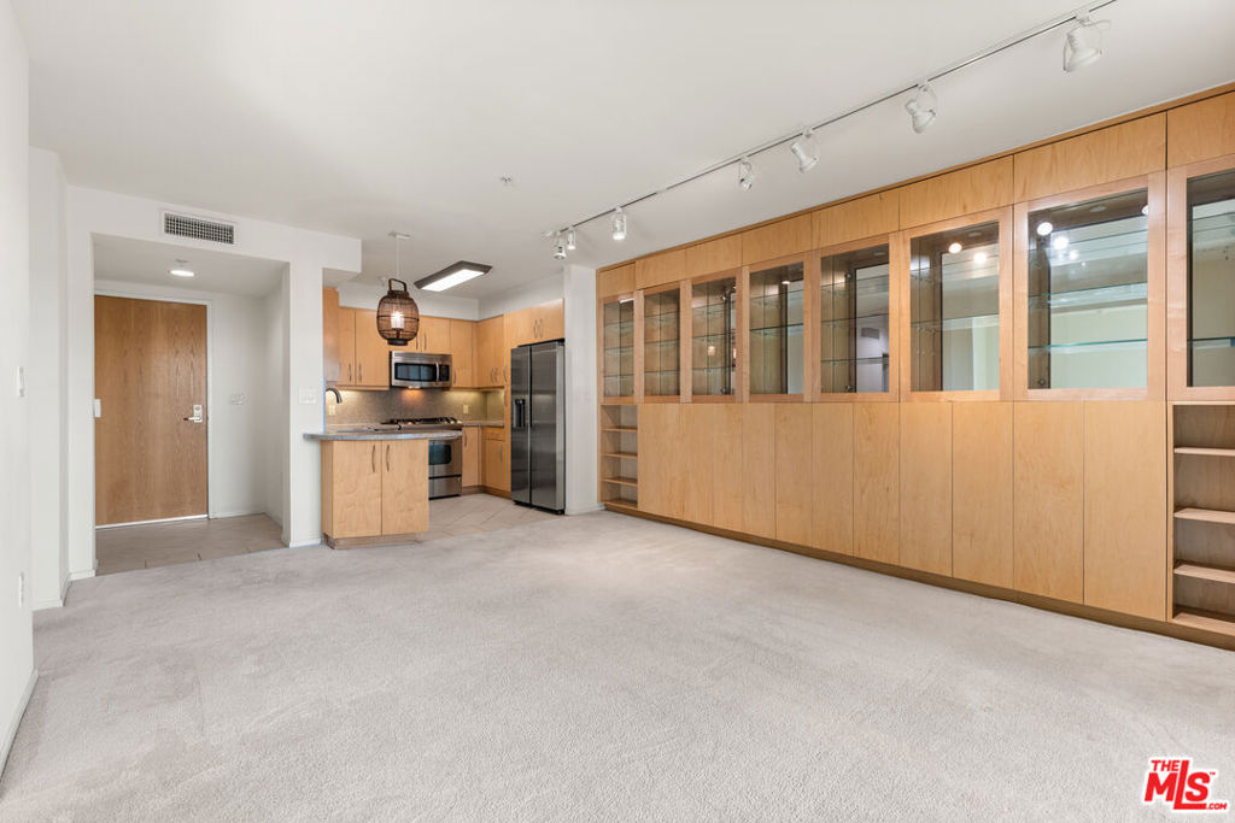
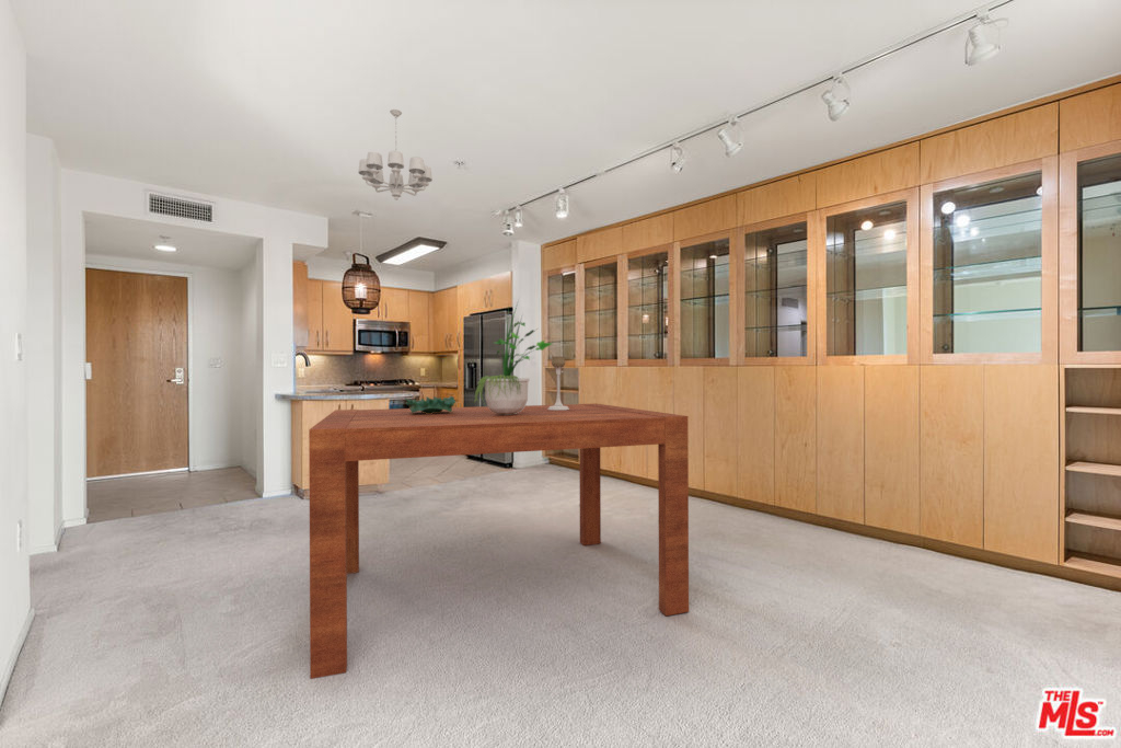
+ candle holder (558, 382)
+ decorative bowl (429, 404)
+ dining table (495, 452)
+ potted plant (511, 353)
+ chandelier (395, 156)
